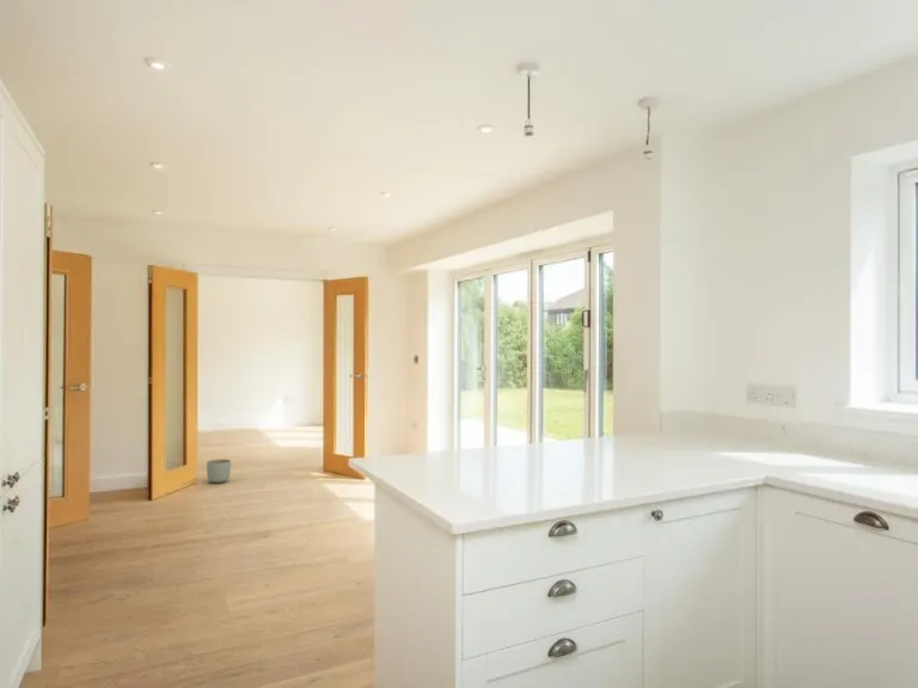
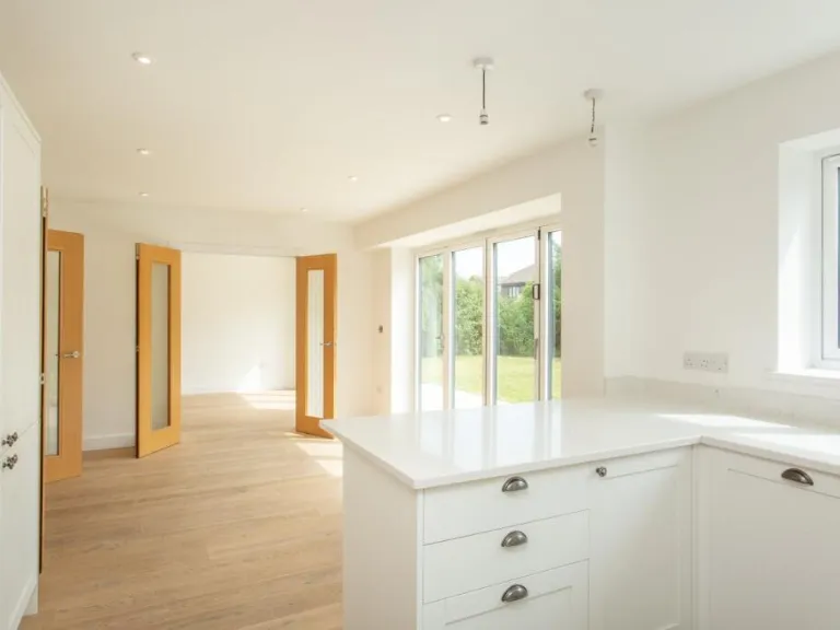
- planter (219, 471)
